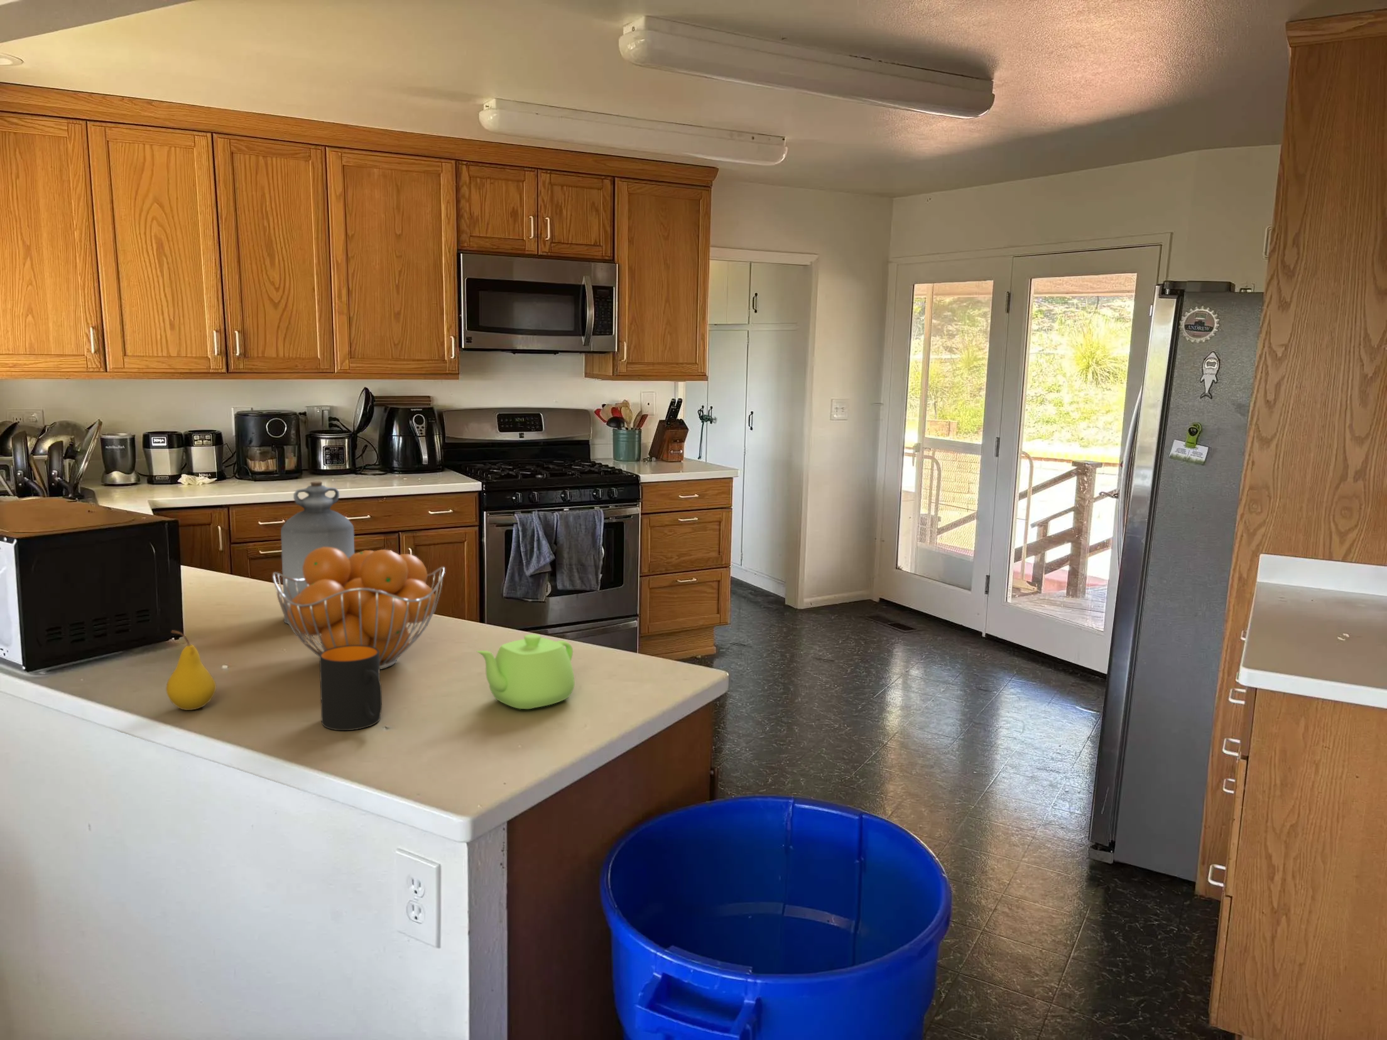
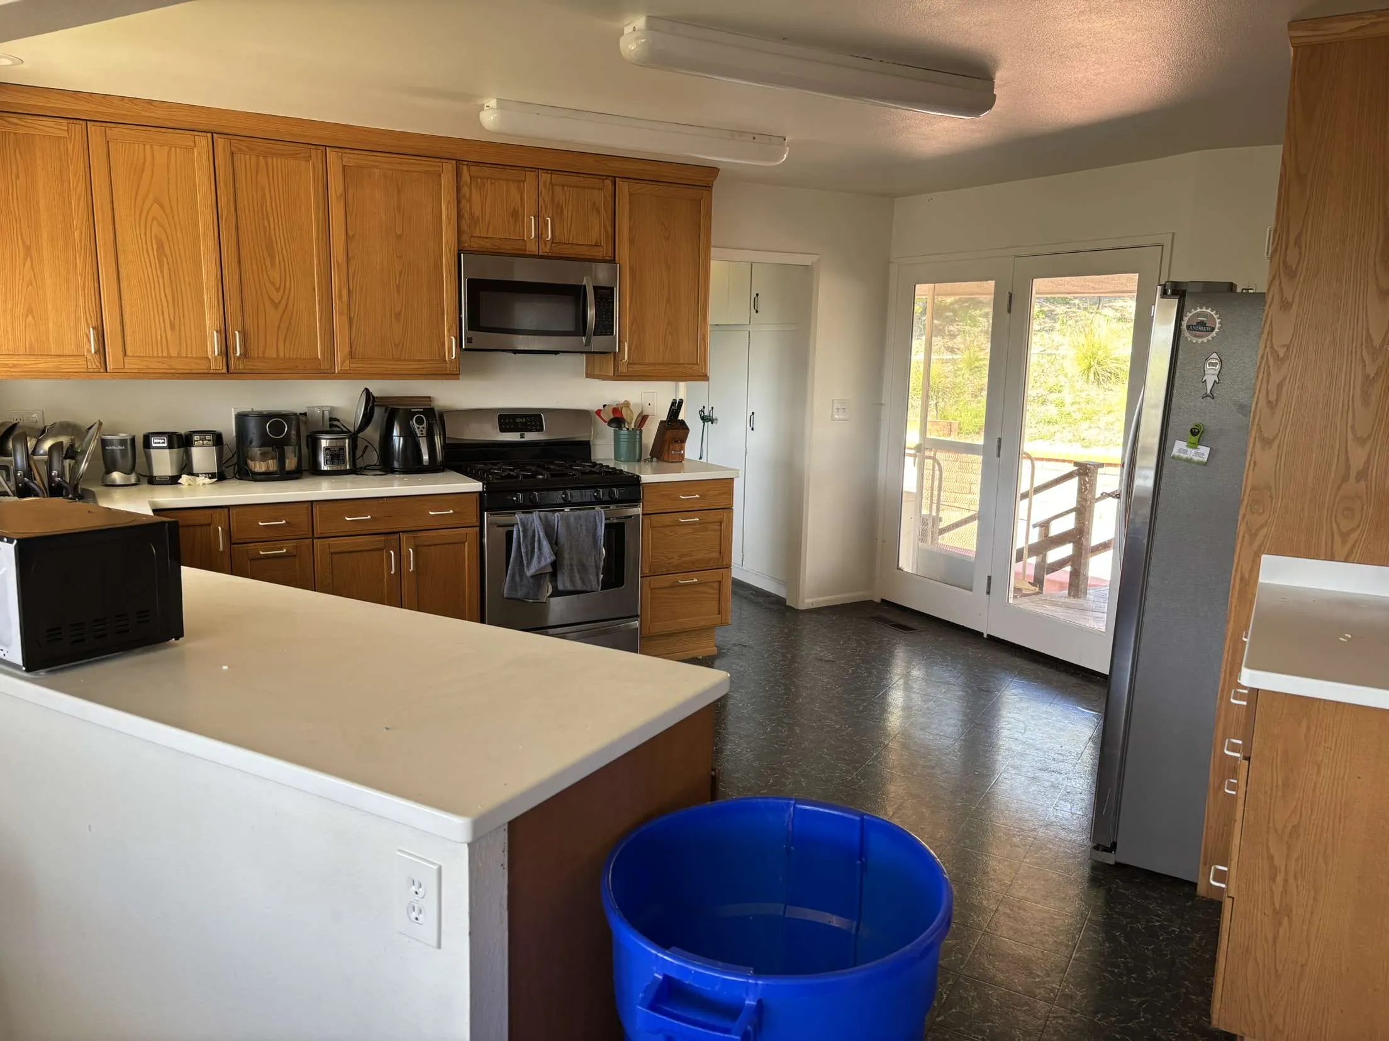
- mug (357, 689)
- bottle (317, 548)
- teapot (525, 669)
- fruit basket (361, 605)
- fruit (190, 669)
